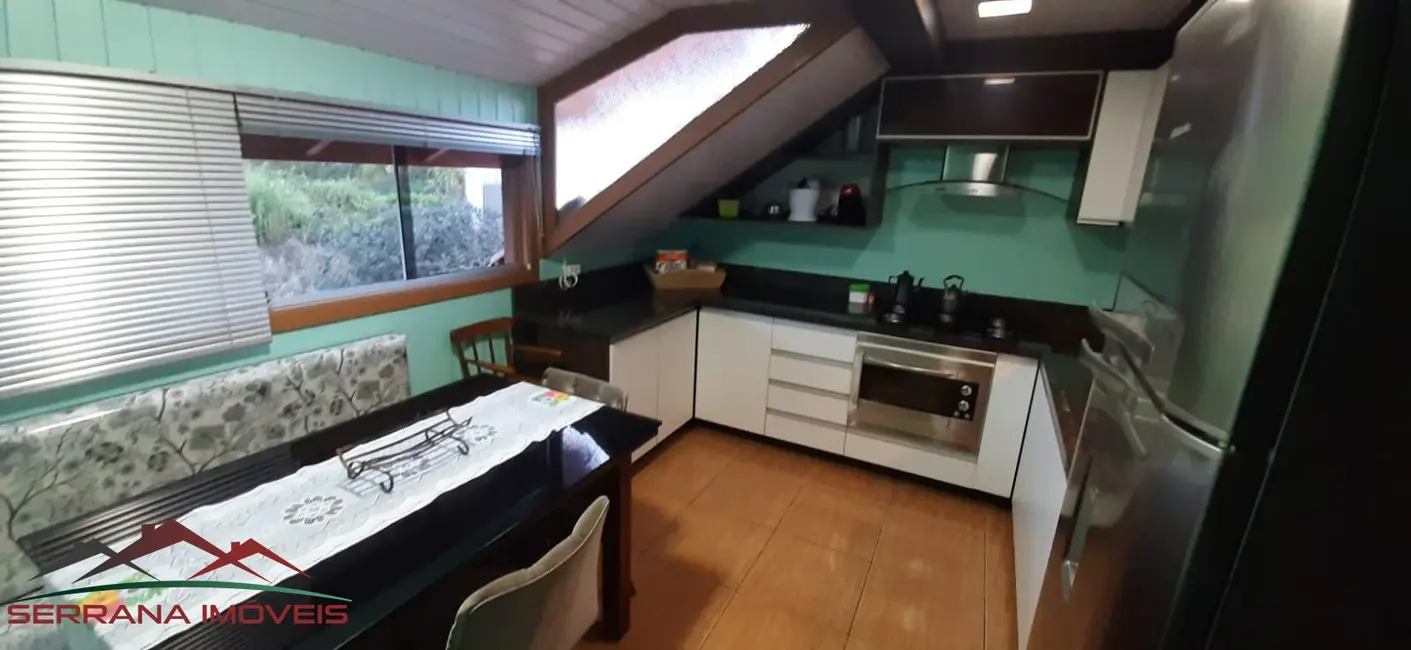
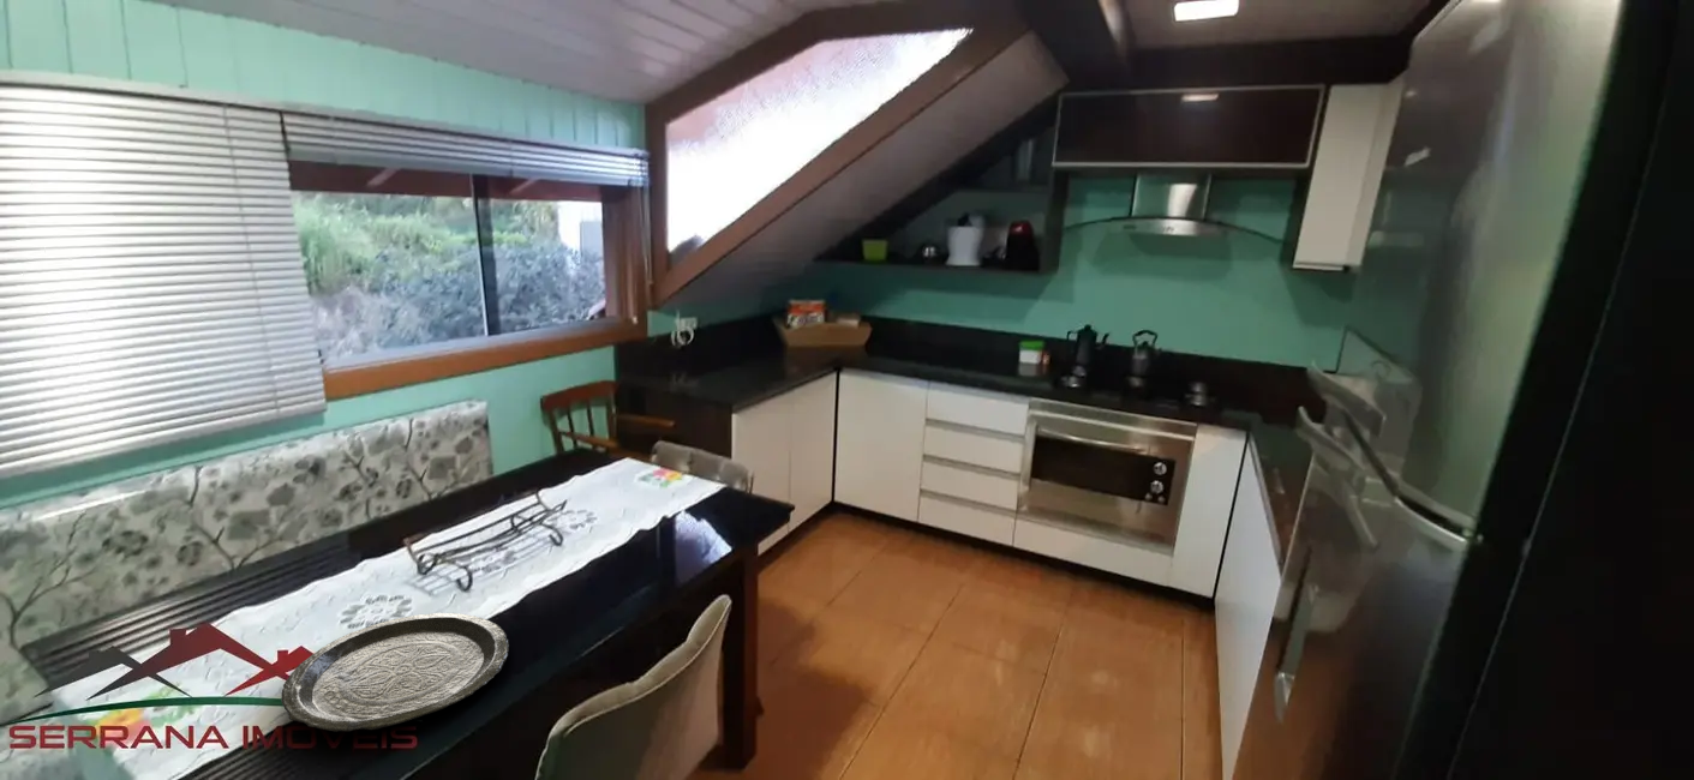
+ plate (403, 666)
